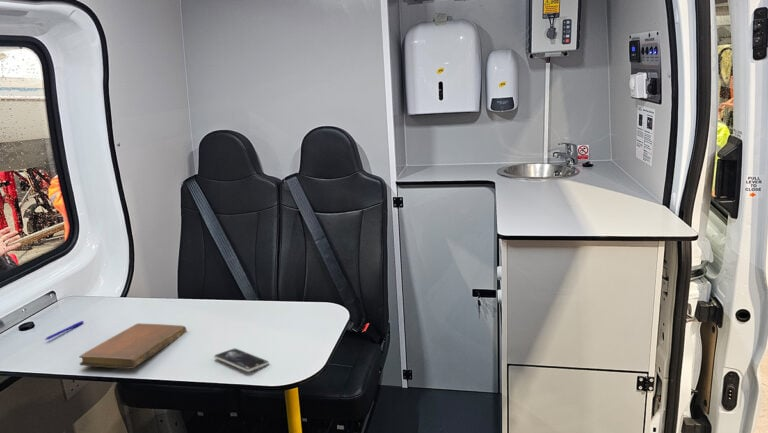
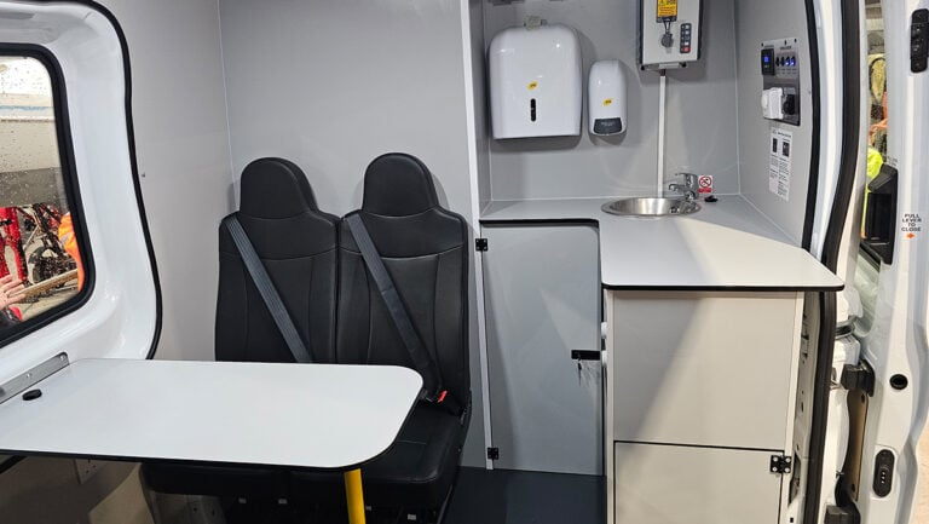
- pen (64, 330)
- notebook (135, 344)
- smartphone (241, 359)
